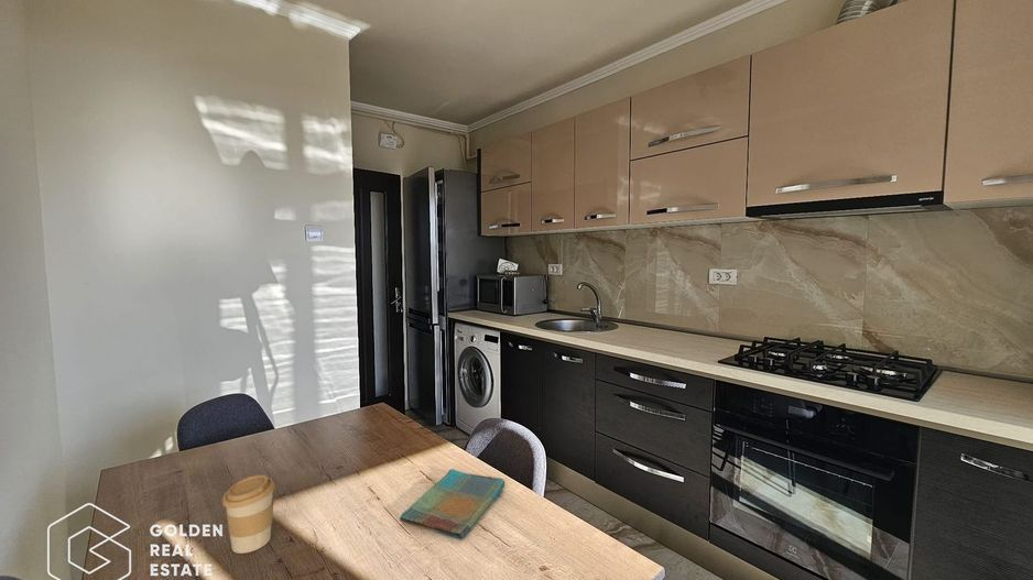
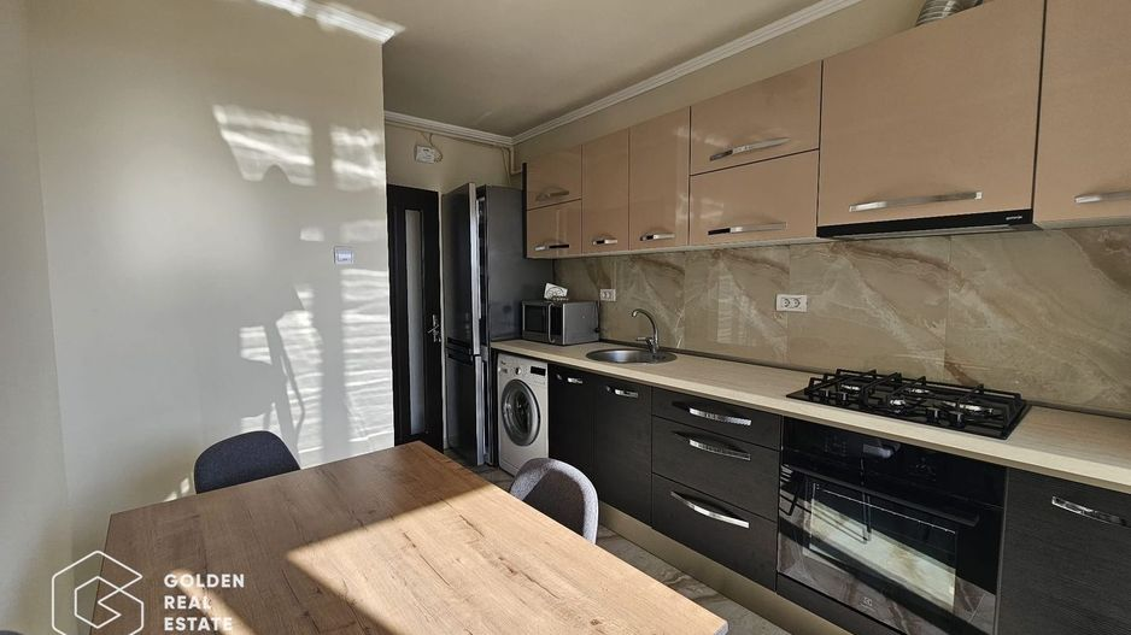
- coffee cup (250, 512)
- dish towel (456, 499)
